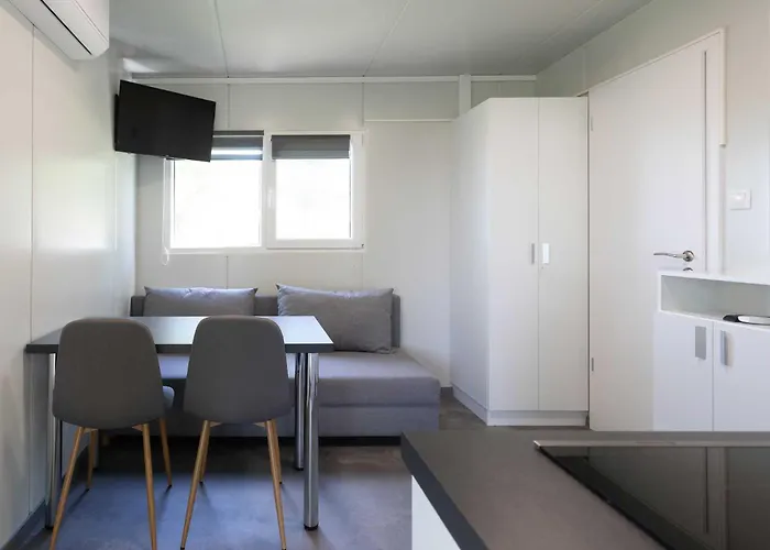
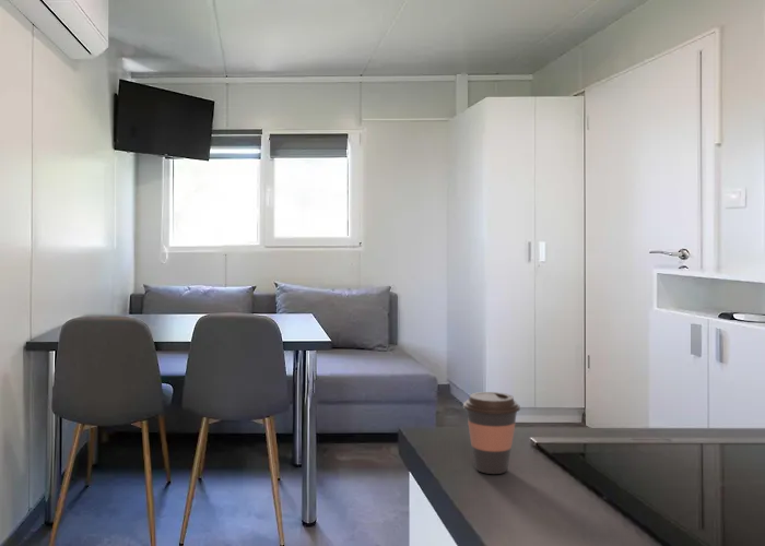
+ coffee cup (491, 432)
